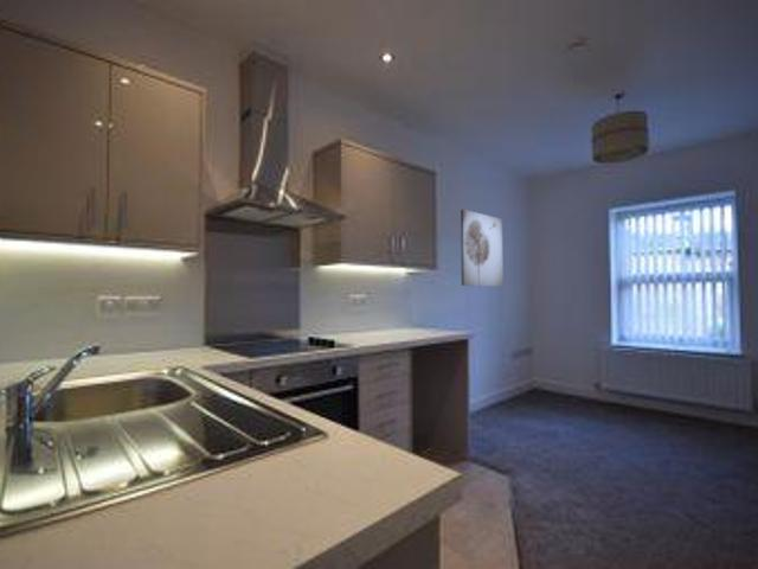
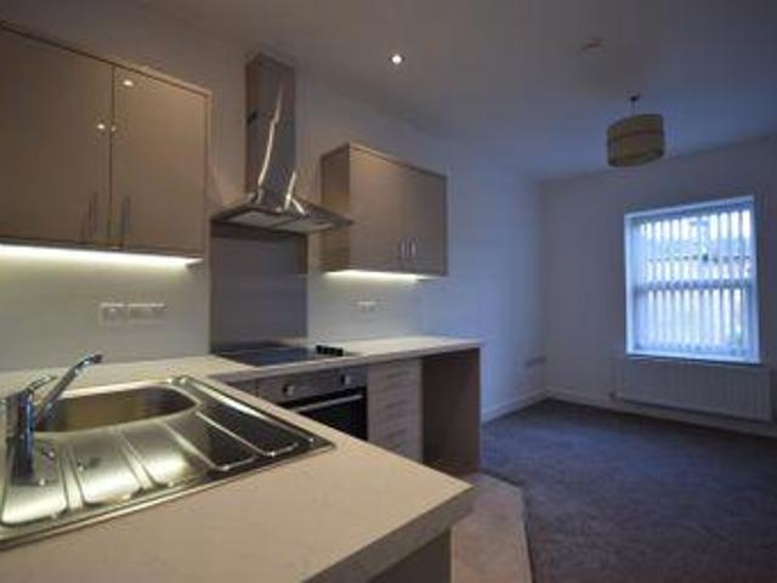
- wall art (482, 250)
